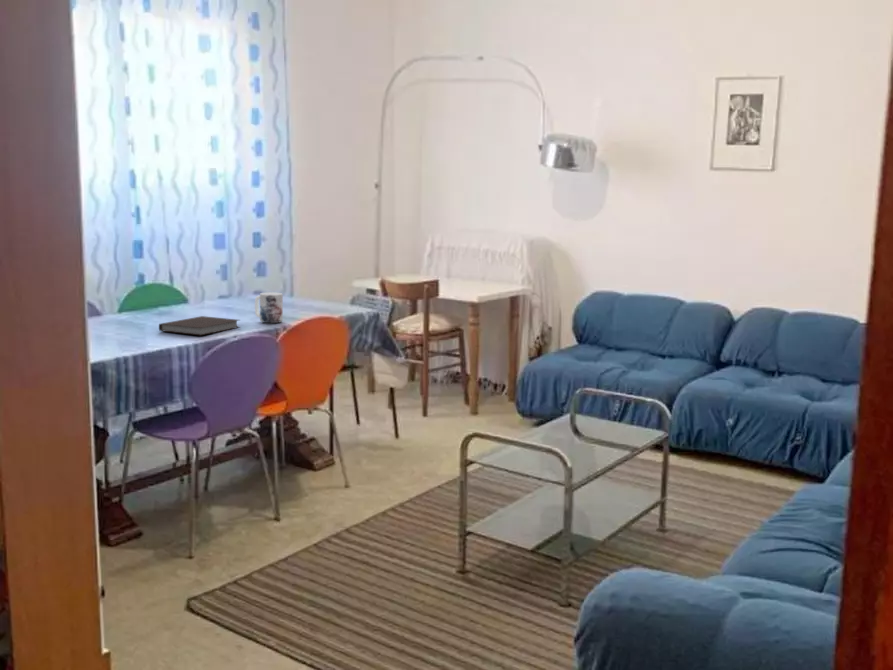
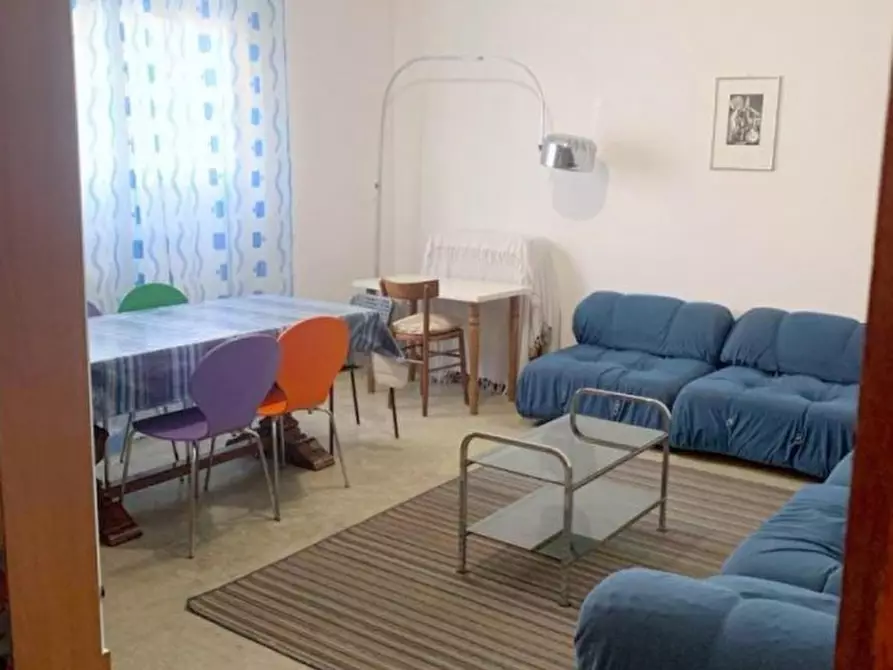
- mug (268, 307)
- notebook (200, 325)
